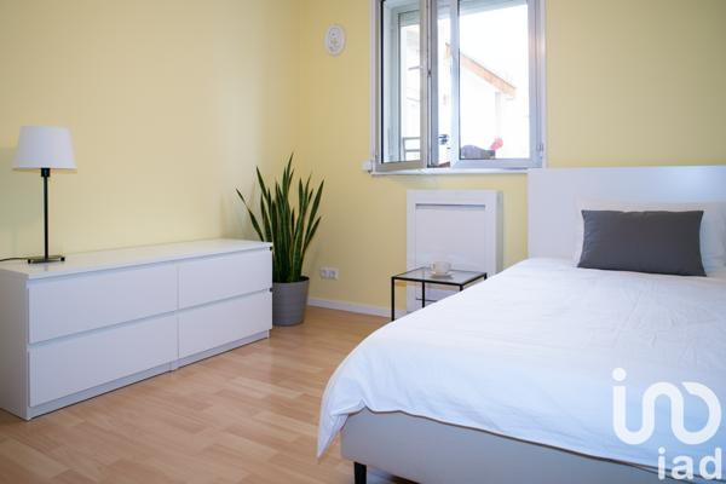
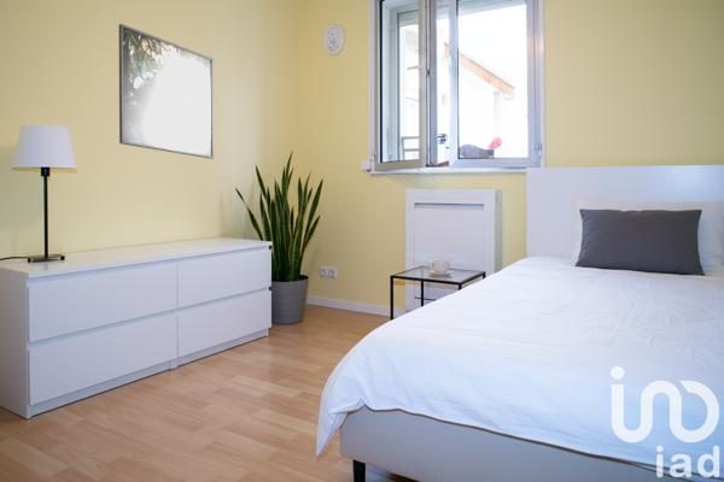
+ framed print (170, 96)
